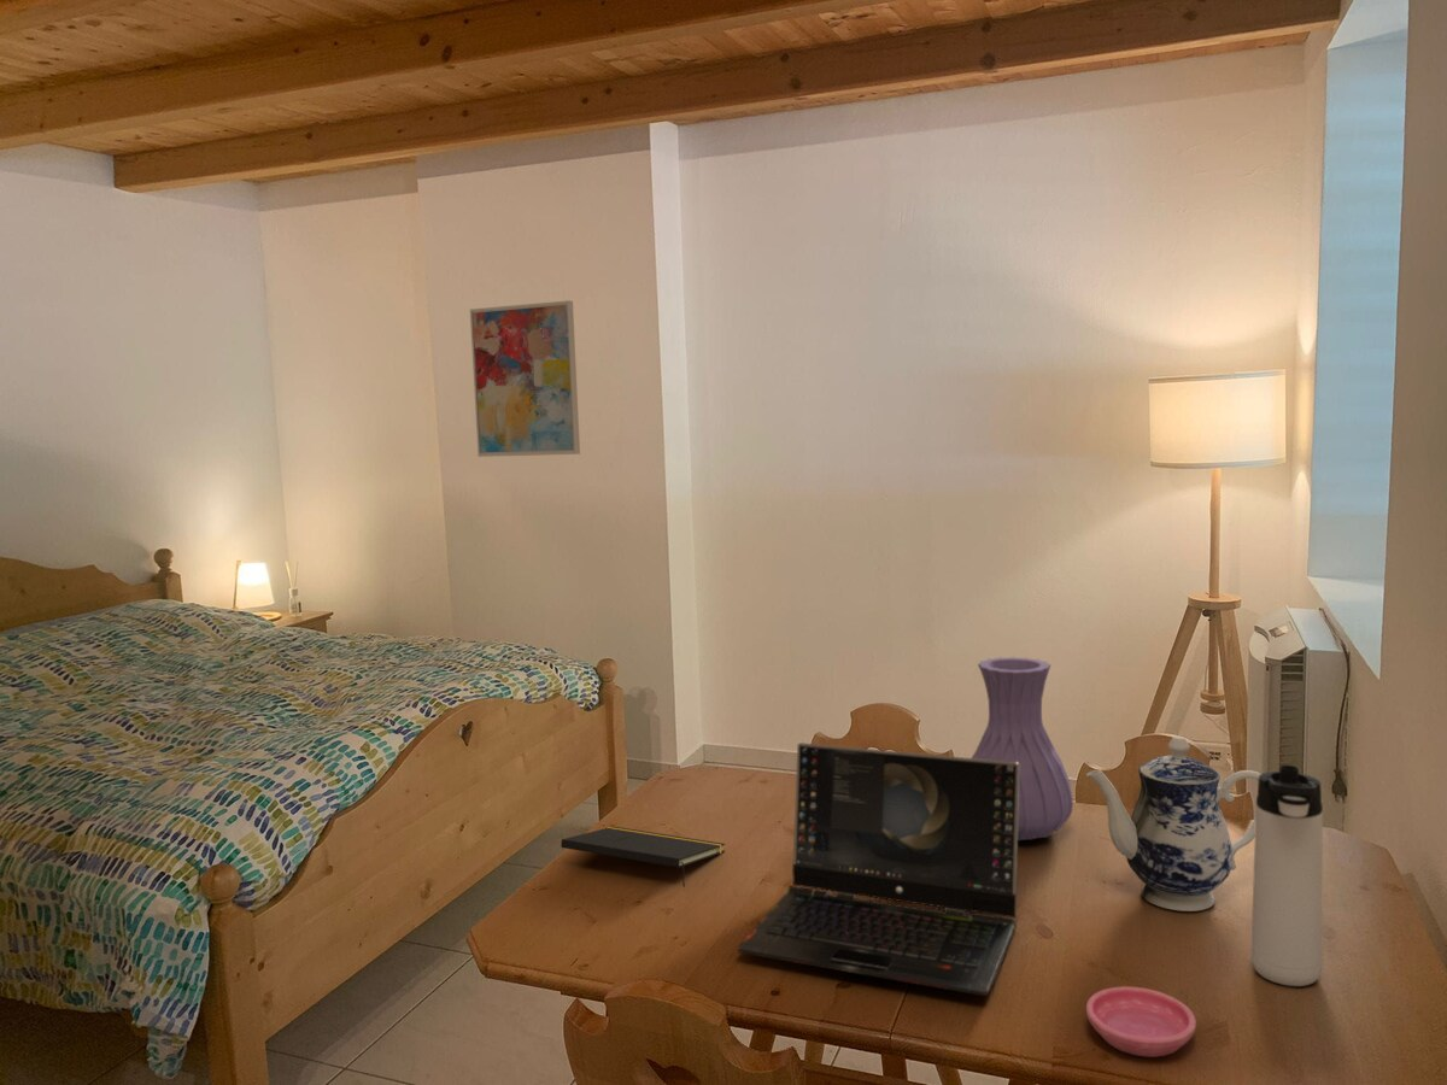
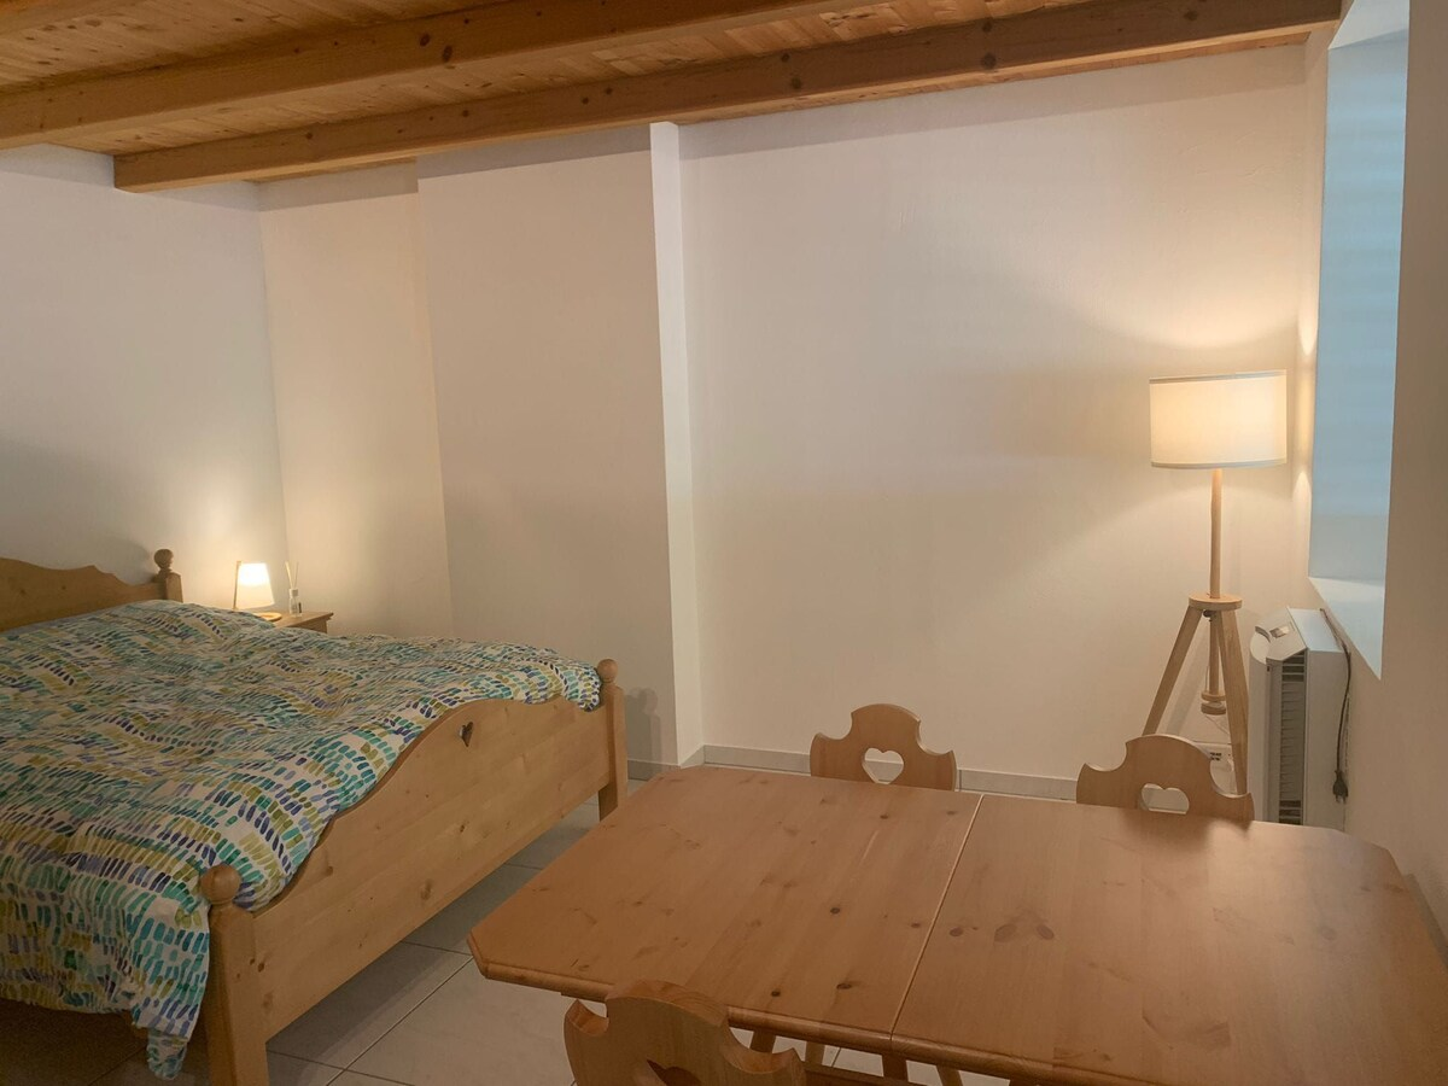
- saucer (1140, 1024)
- thermos bottle (1289, 876)
- laptop computer (881, 858)
- teapot (1178, 817)
- vase (1014, 747)
- wall art (523, 380)
- notepad (644, 845)
